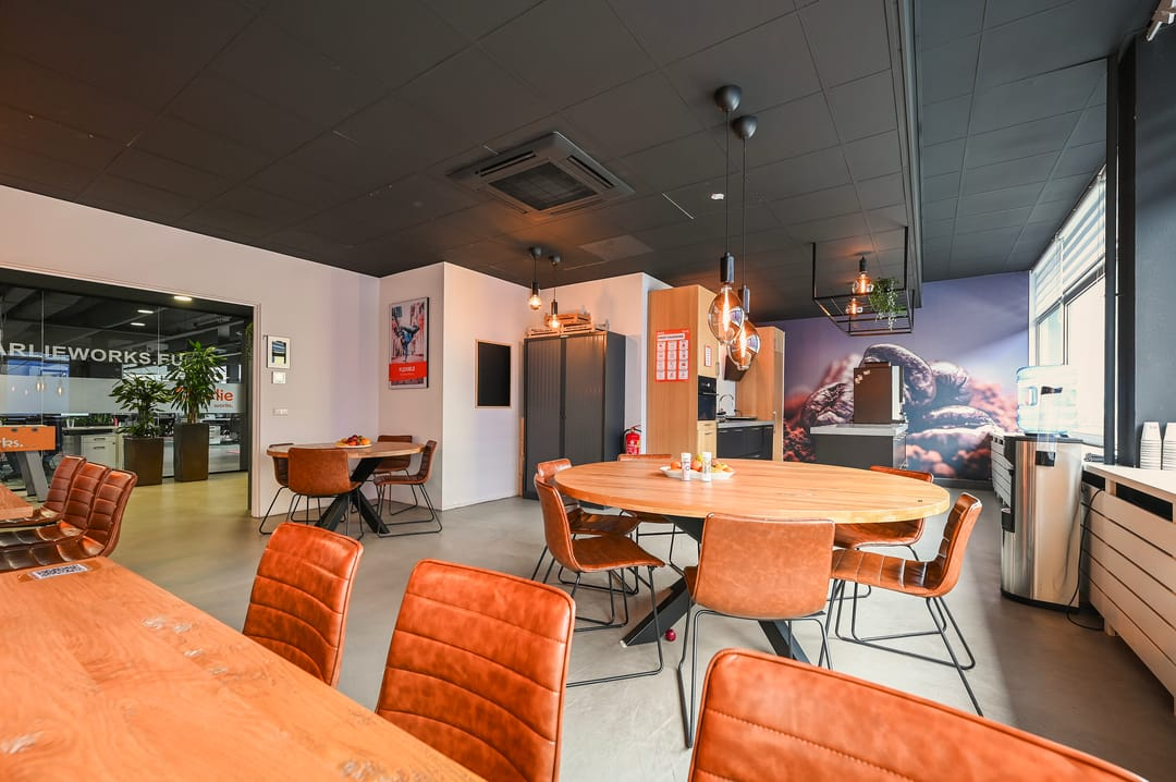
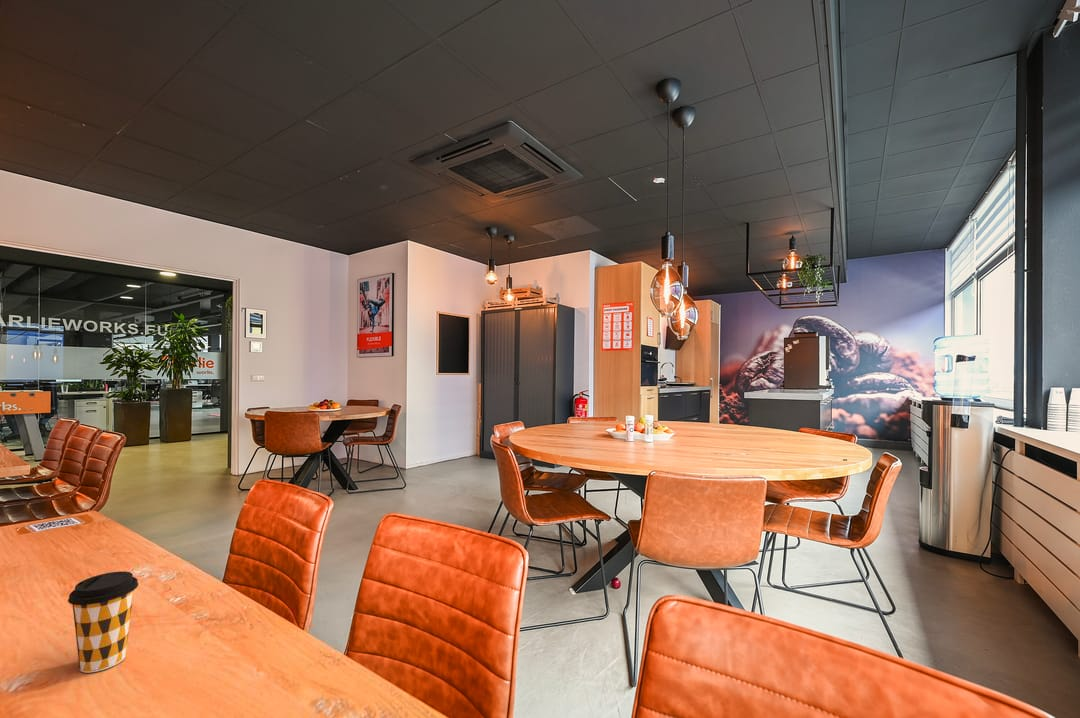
+ coffee cup (104, 621)
